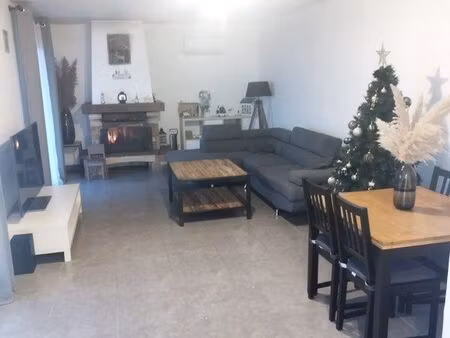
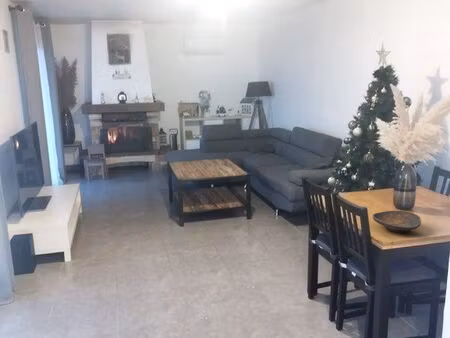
+ decorative bowl (395, 222)
